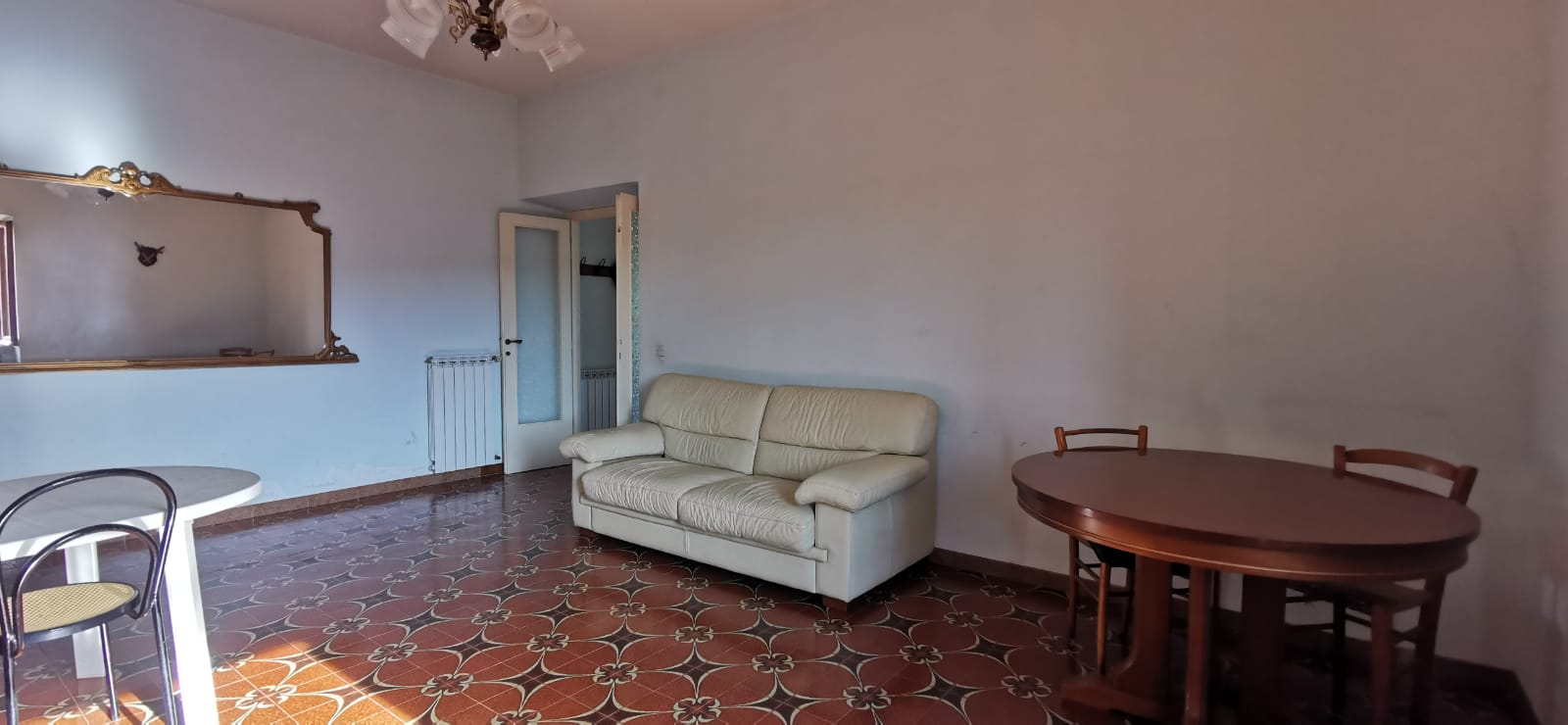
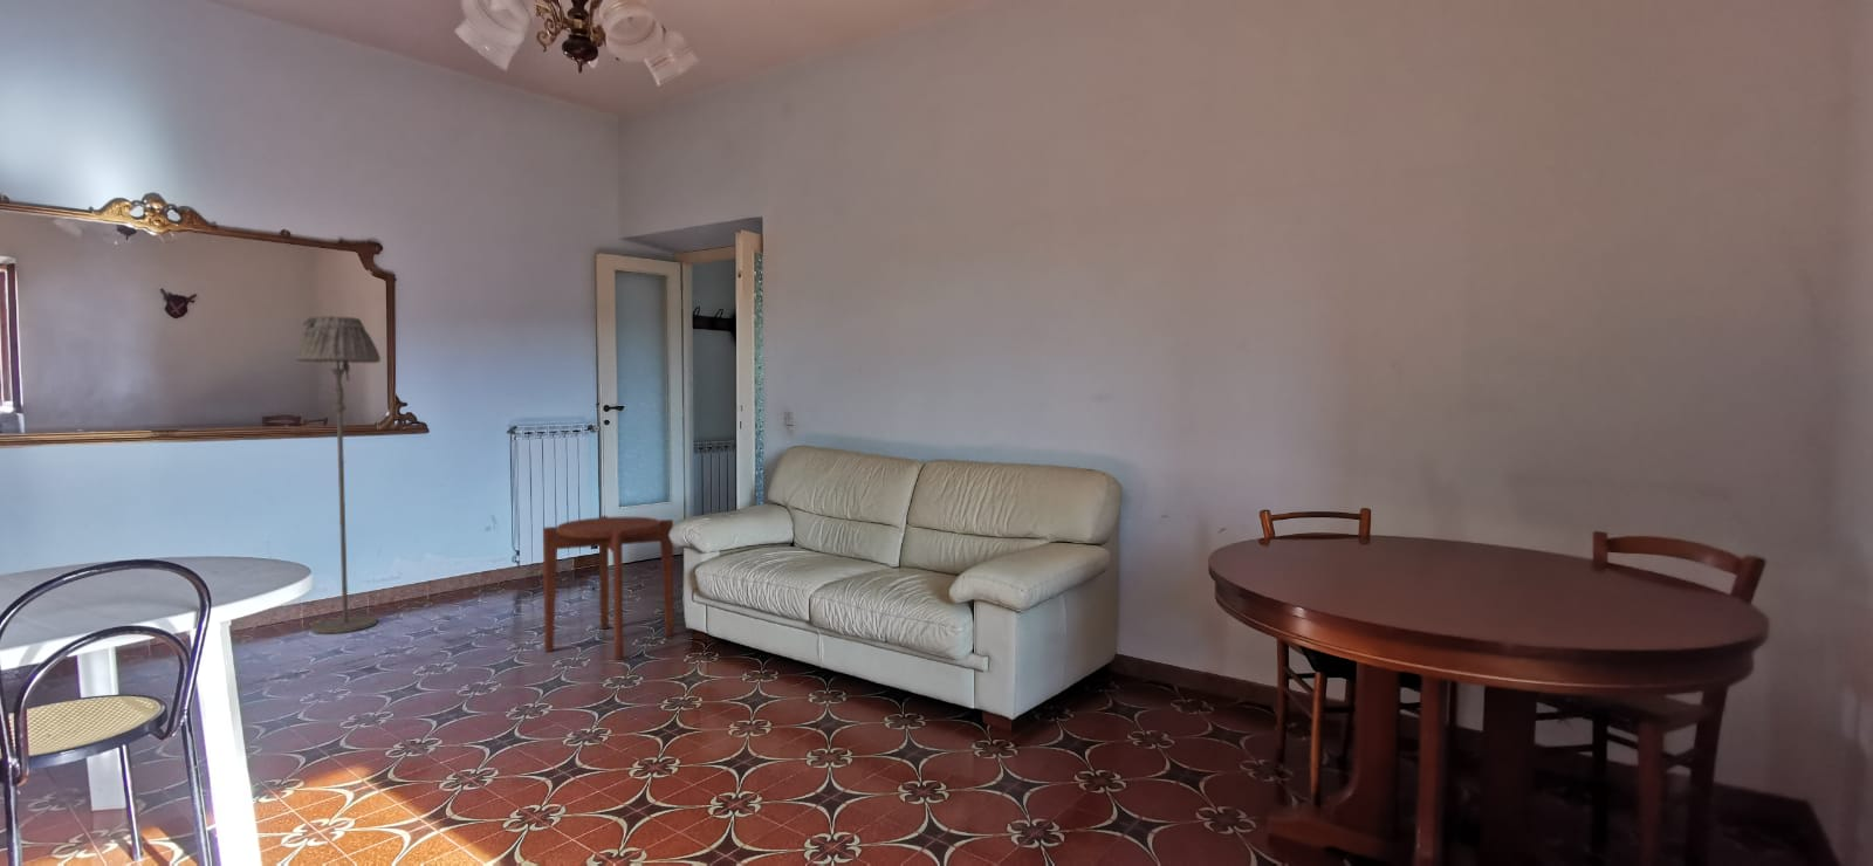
+ side table (608, 583)
+ floor lamp (340, 473)
